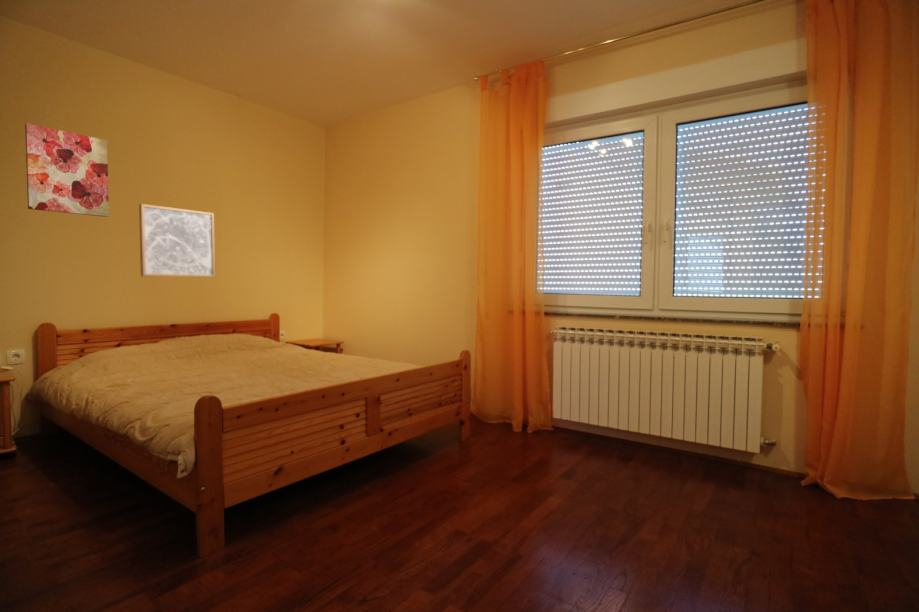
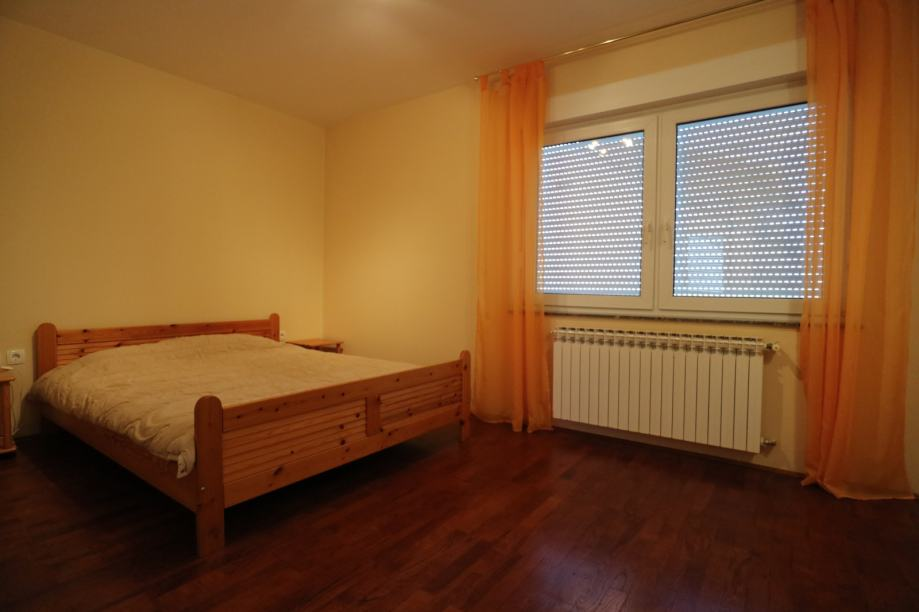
- wall art (179, 243)
- wall art (69, 172)
